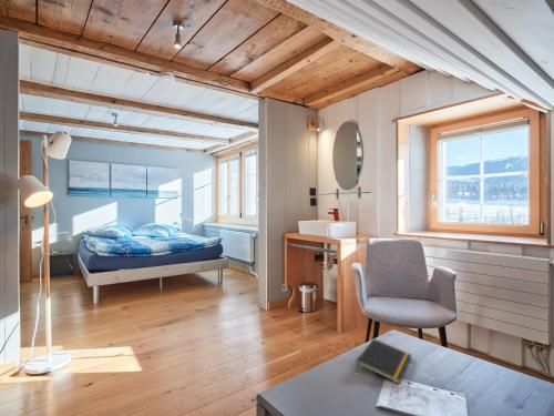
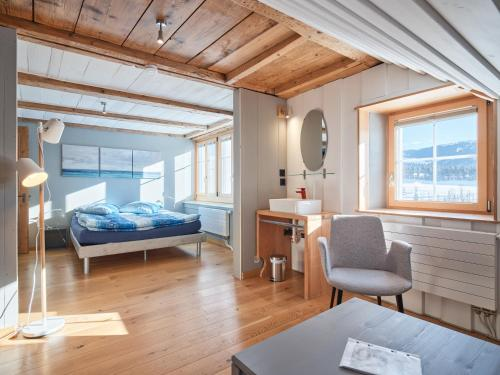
- notepad (384, 358)
